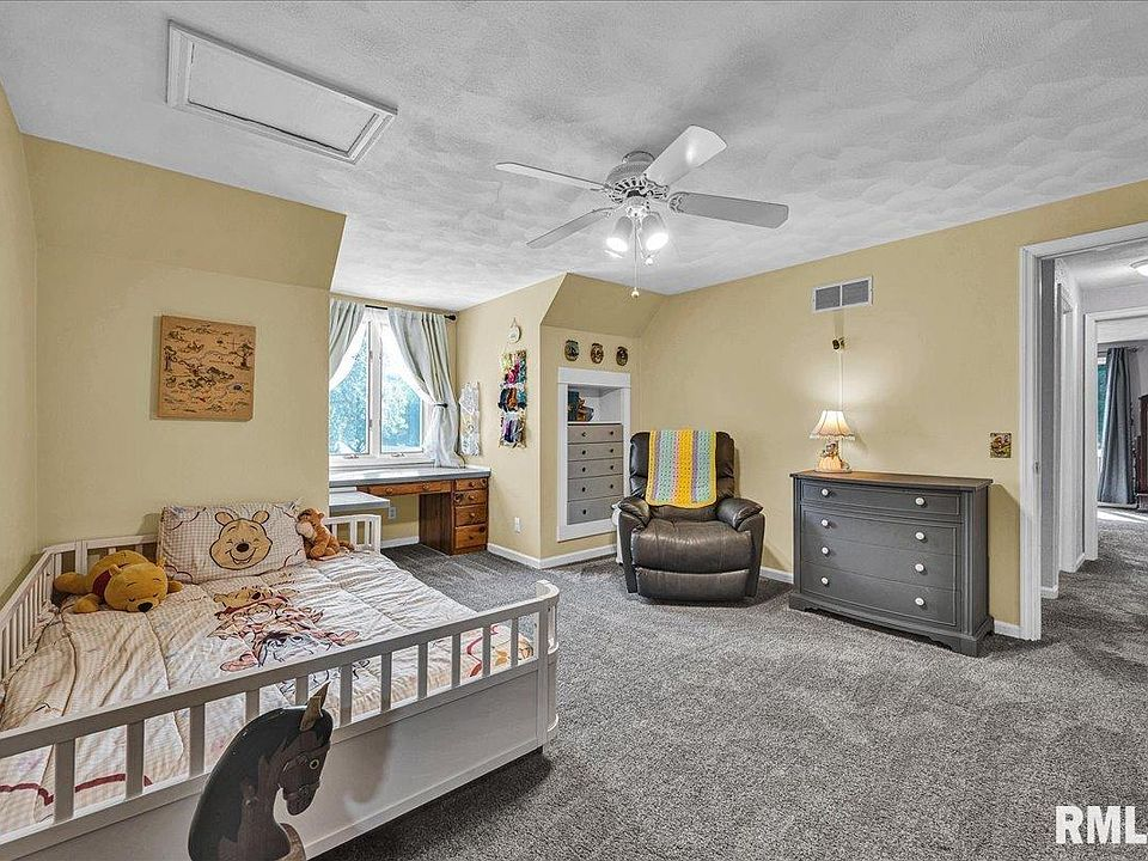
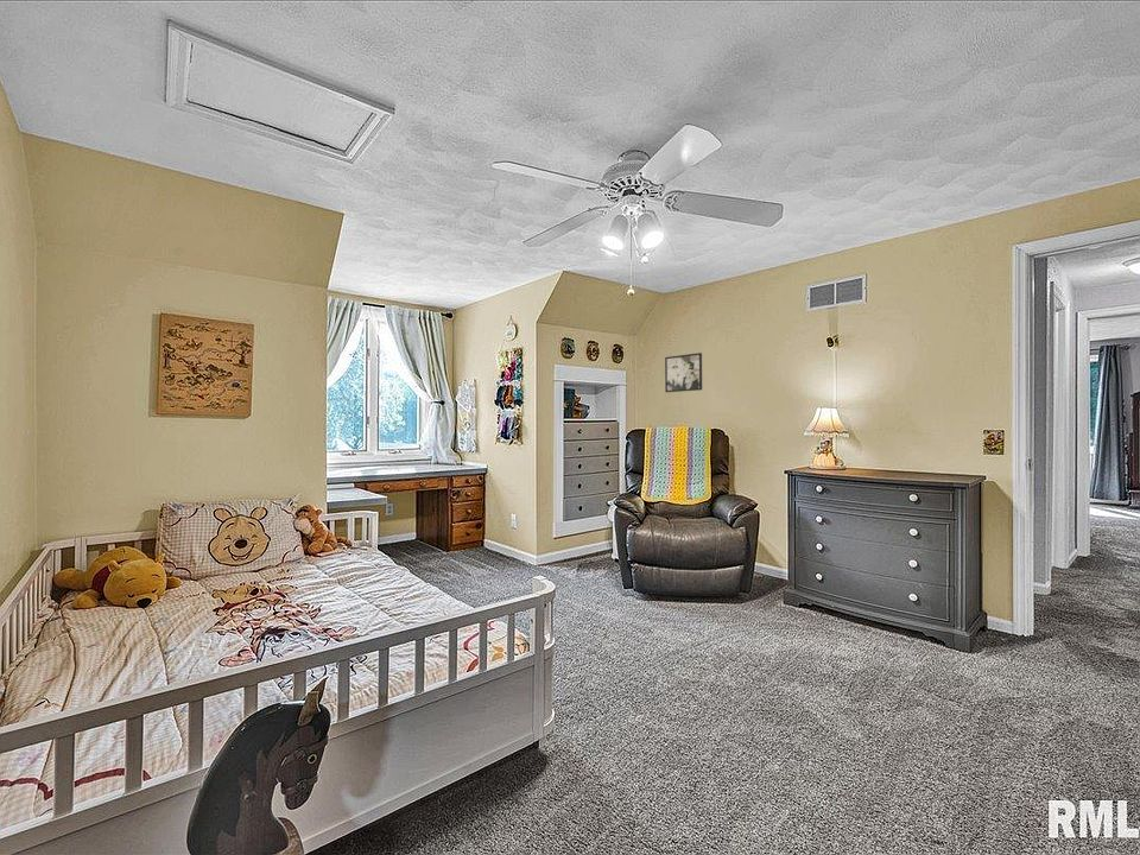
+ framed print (683, 373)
